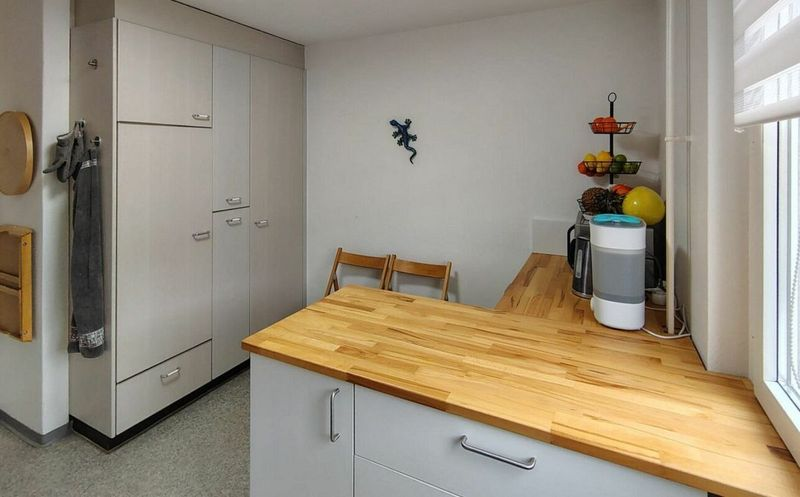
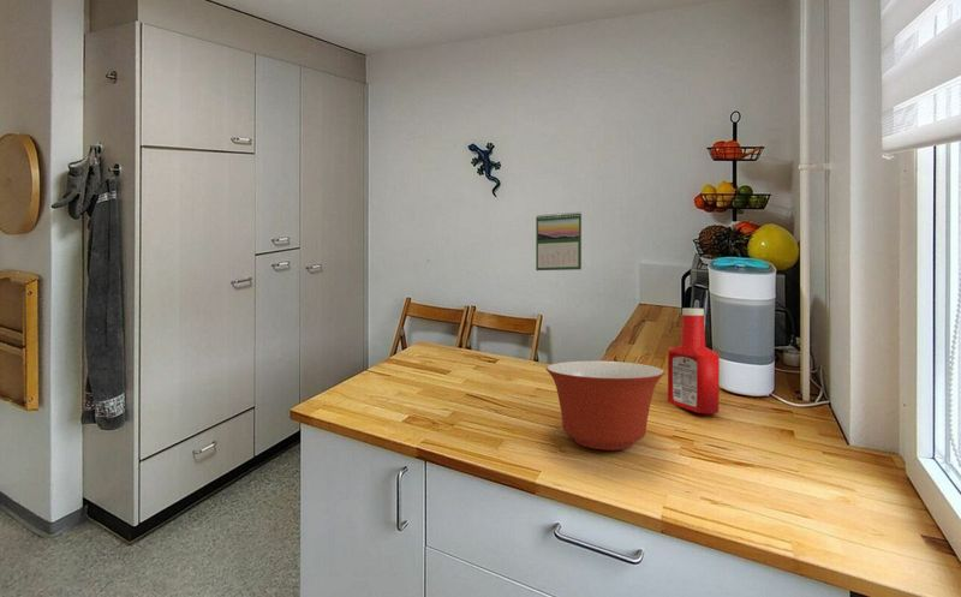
+ mixing bowl (603, 405)
+ calendar (557, 240)
+ soap bottle (692, 357)
